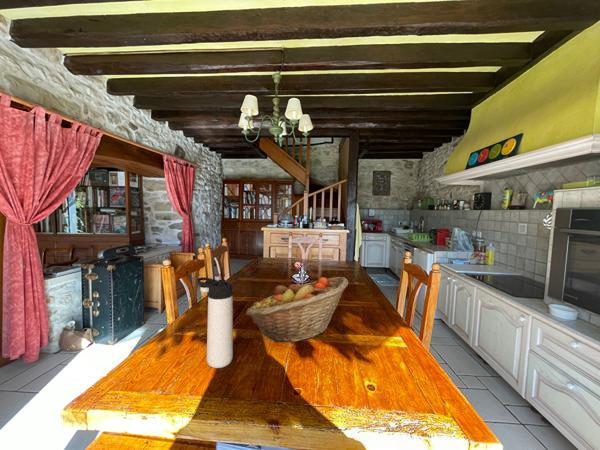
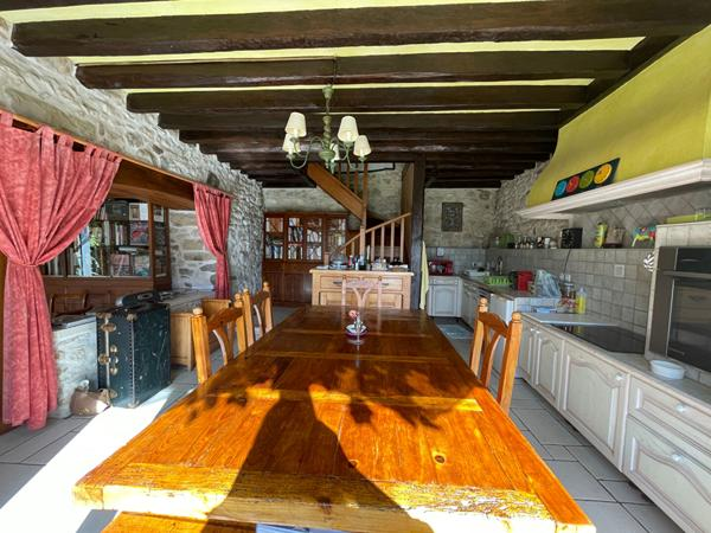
- thermos bottle (214, 320)
- fruit basket (300, 302)
